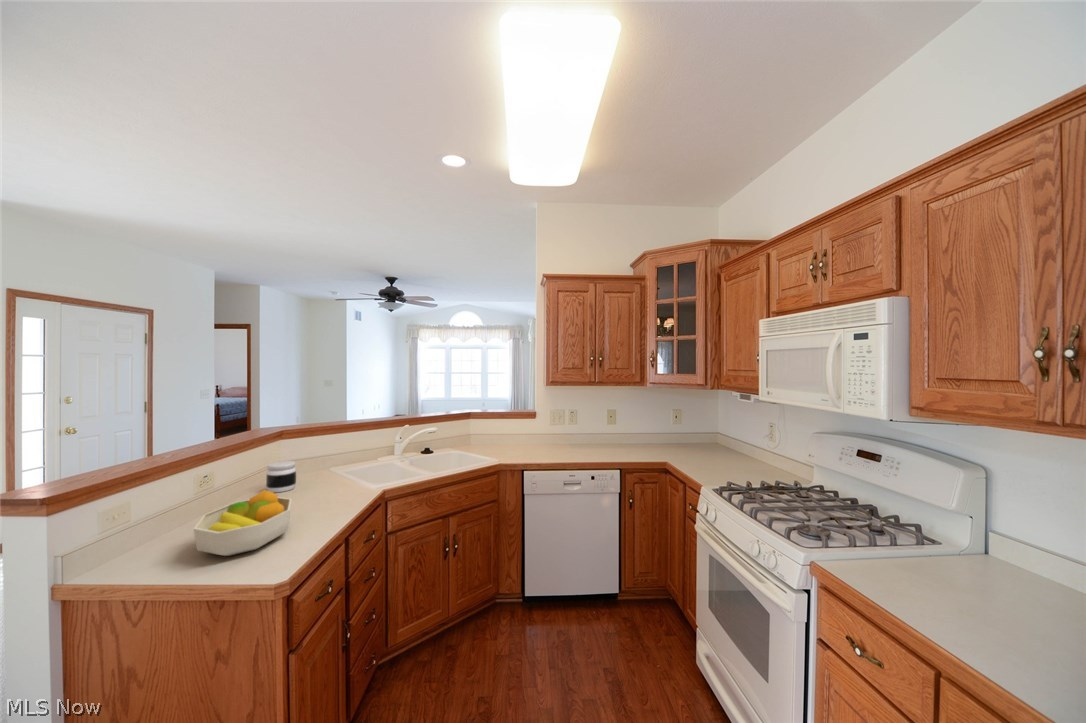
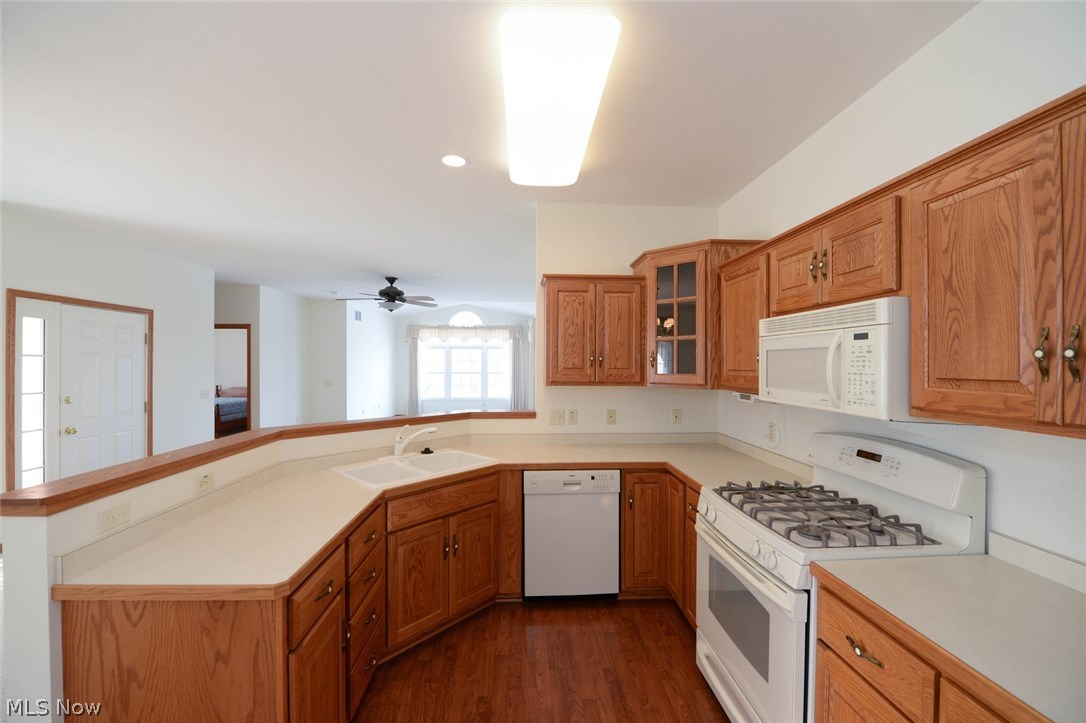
- jar (281, 476)
- fruit bowl (247, 519)
